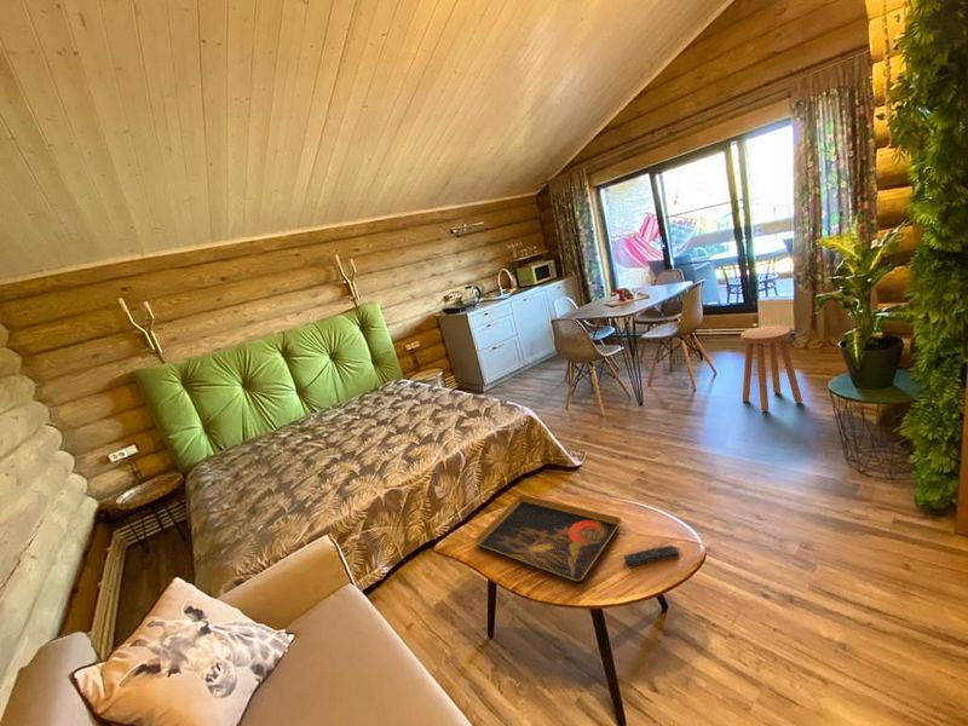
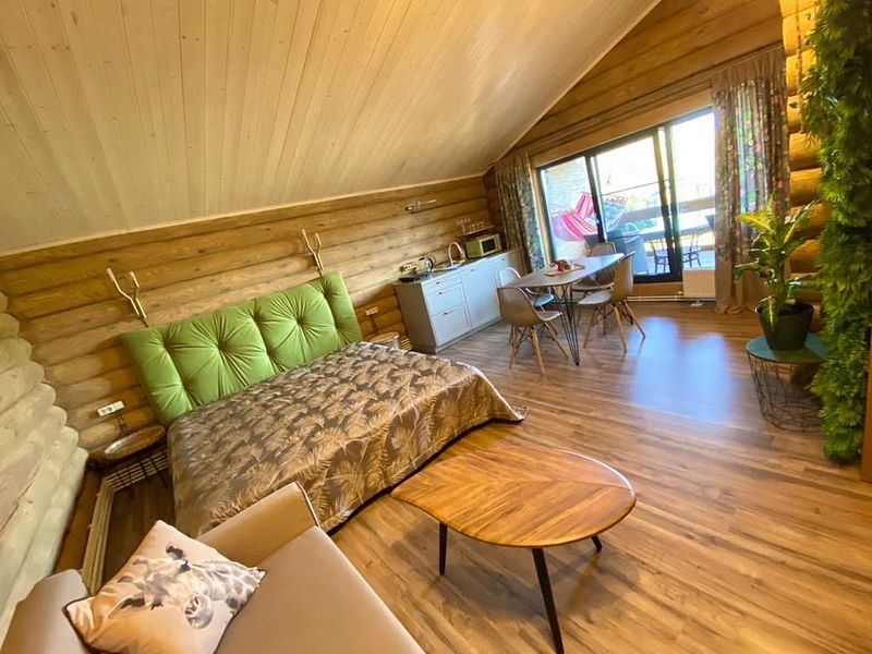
- decorative tray (546, 532)
- remote control (652, 554)
- stool (765, 367)
